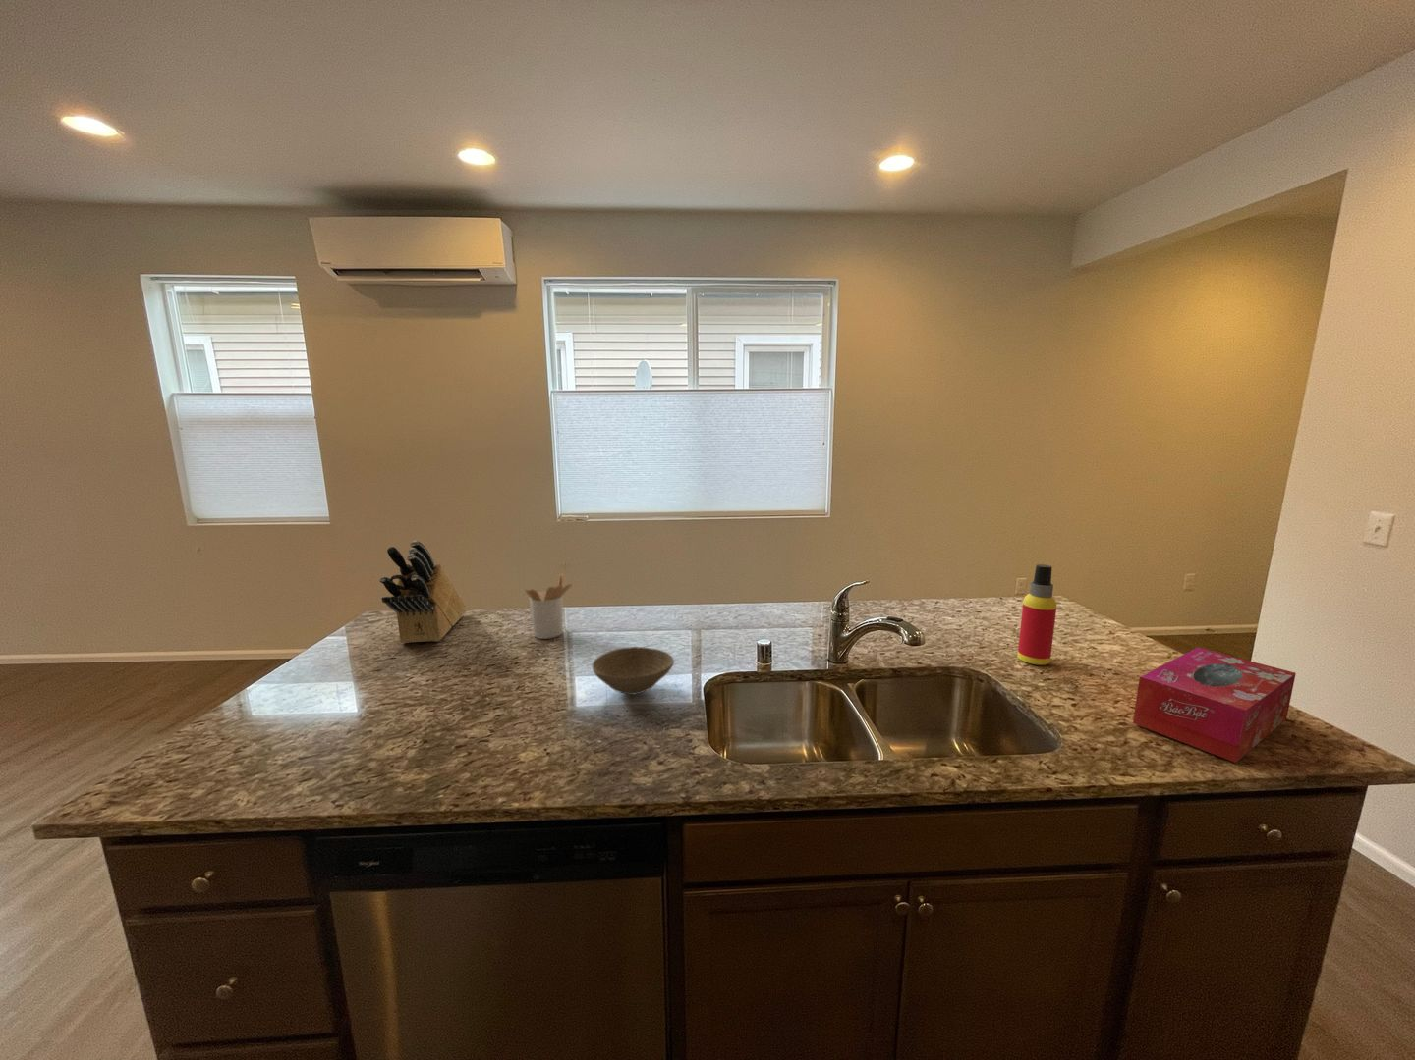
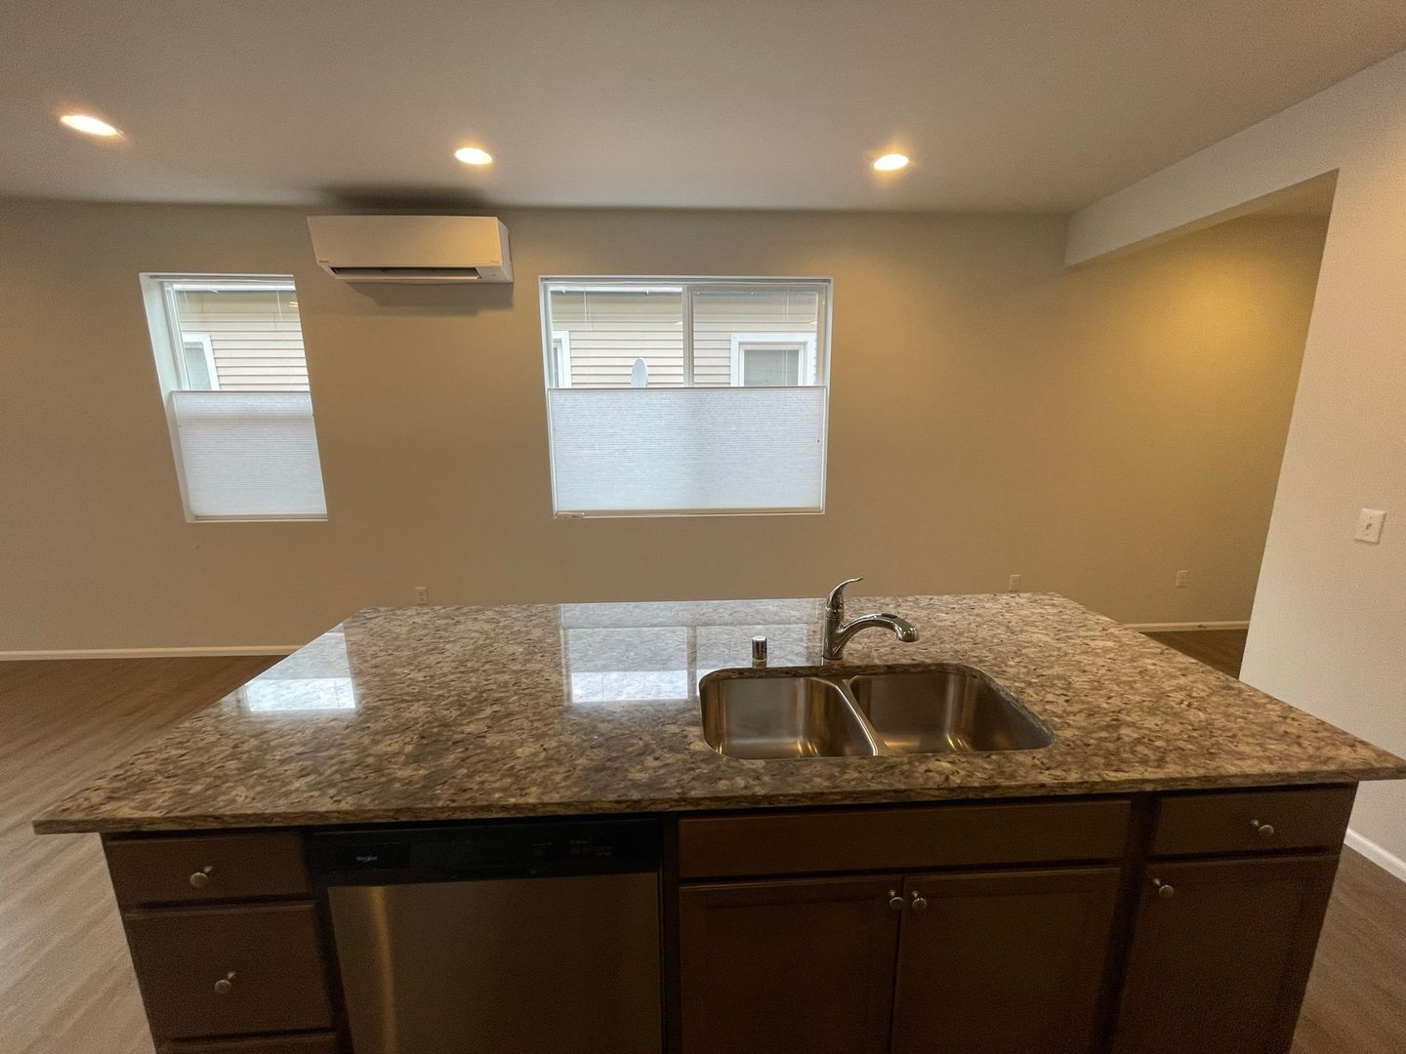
- bowl (634, 675)
- tissue box (1213, 698)
- spray bottle (1037, 614)
- utensil holder (552, 607)
- knife block (424, 583)
